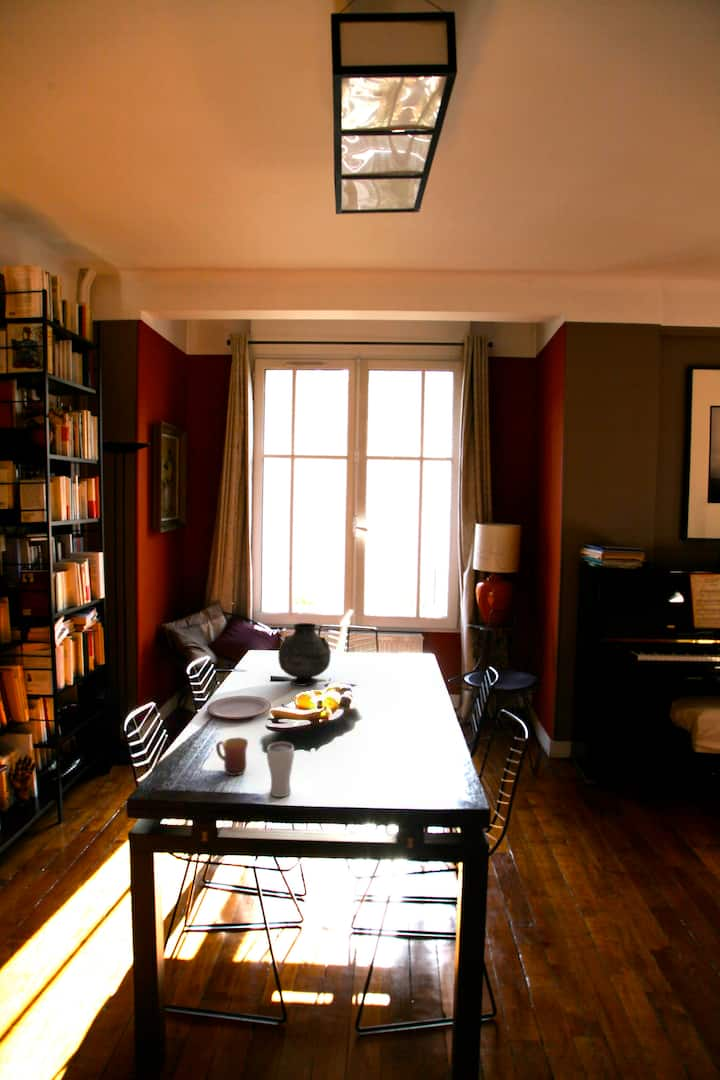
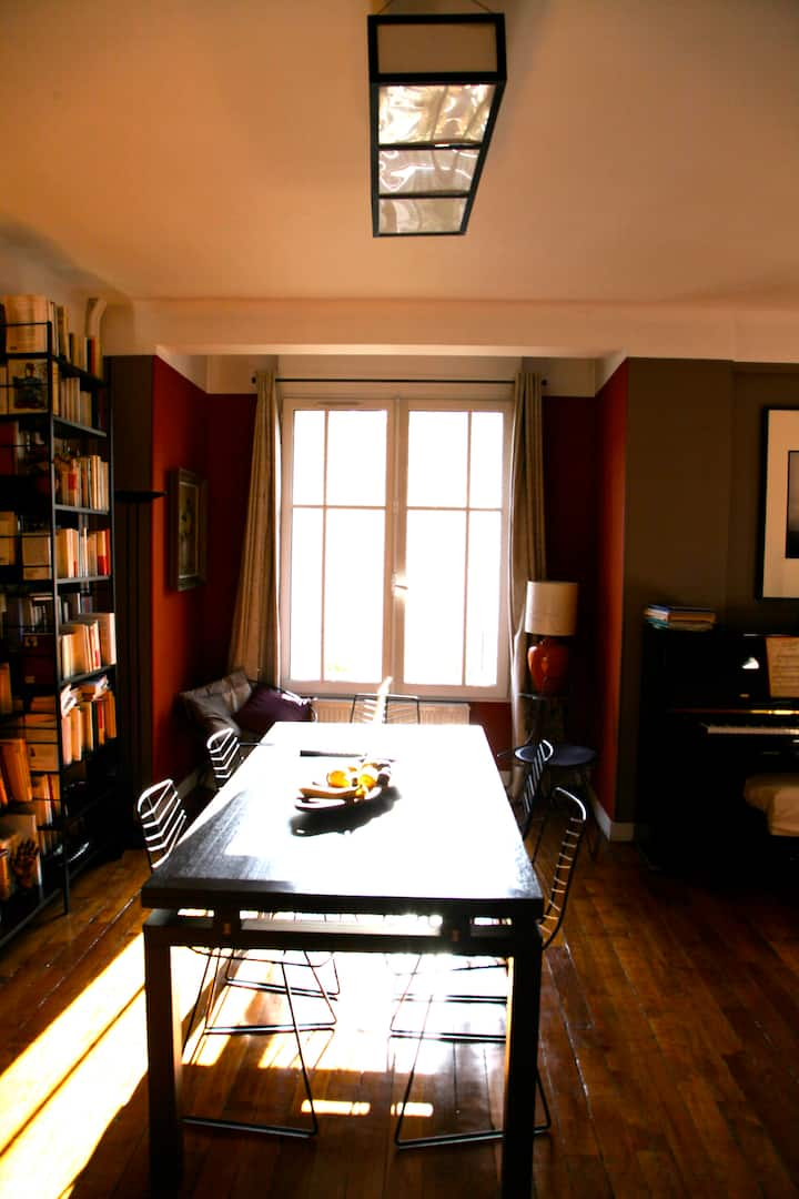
- vase (304, 653)
- plate (239, 708)
- drinking glass (280, 769)
- mug (231, 756)
